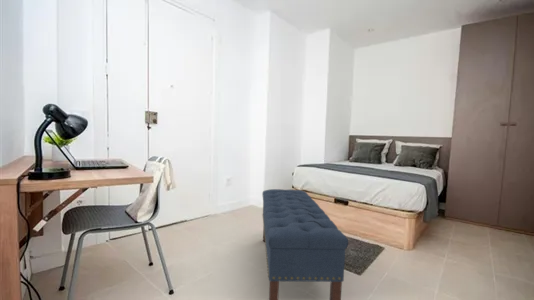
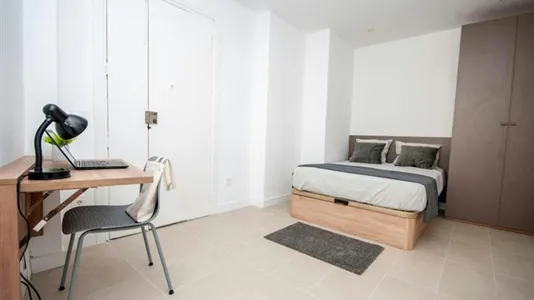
- bench (291, 236)
